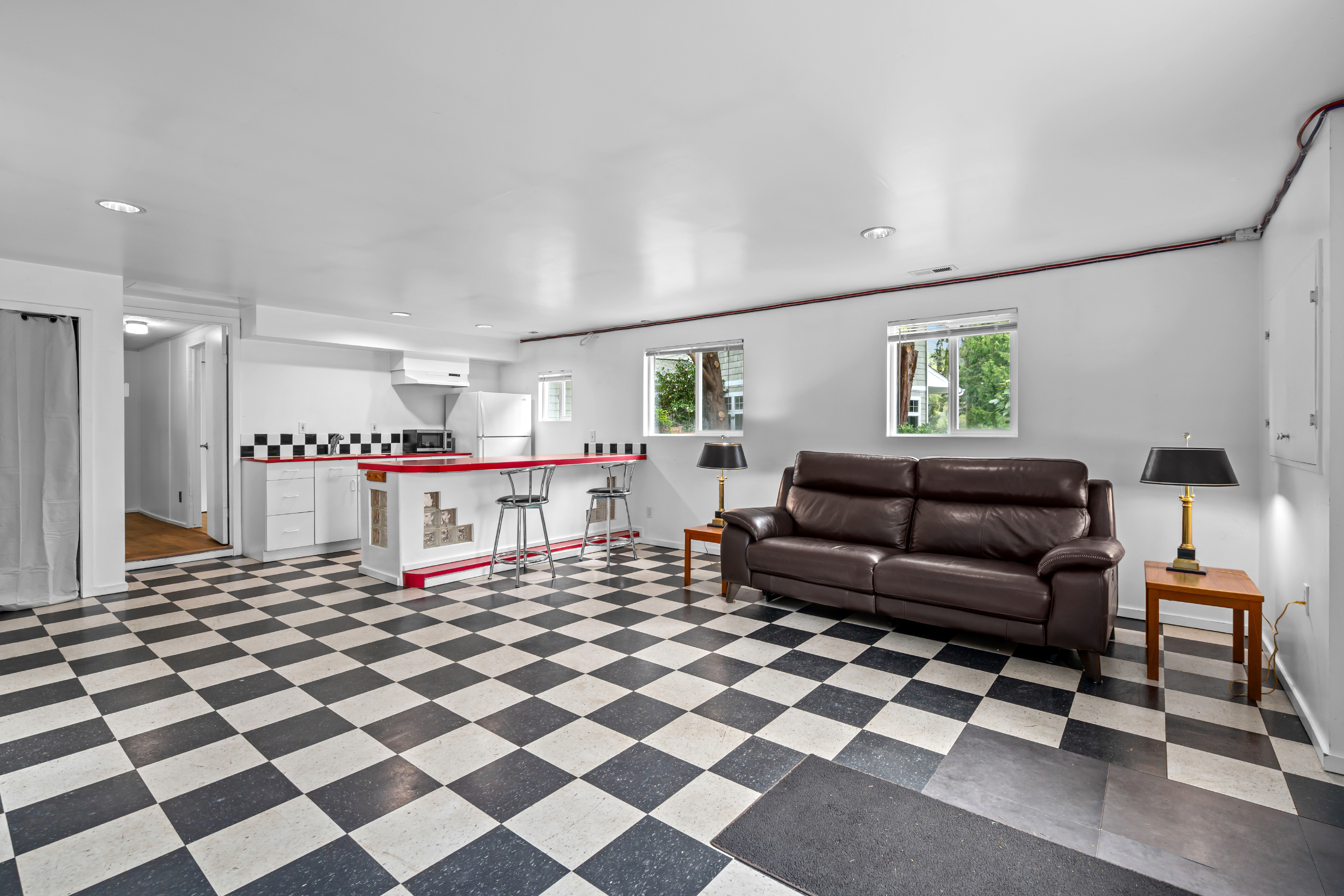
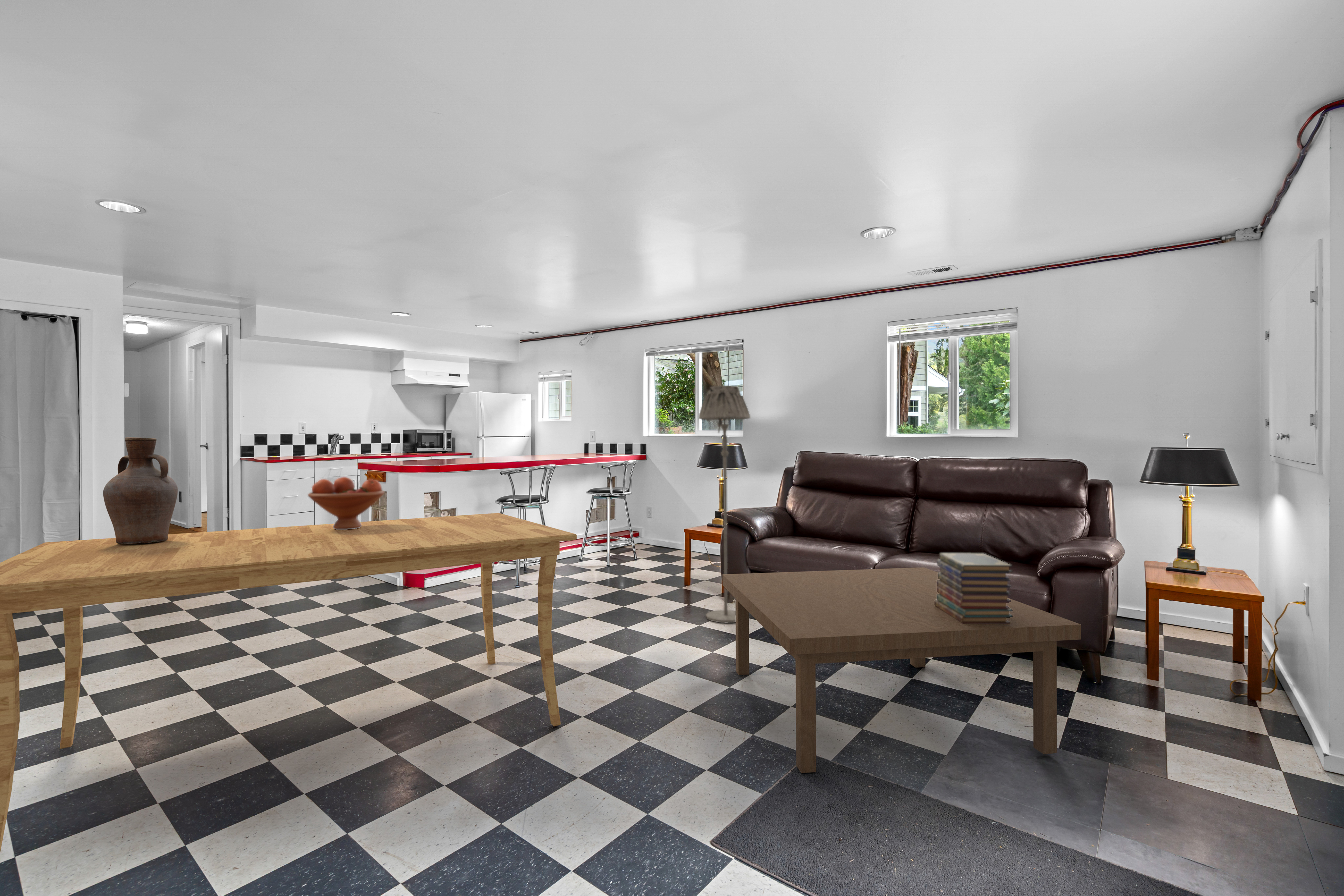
+ fruit bowl (347, 503)
+ dining table (314, 581)
+ coffee table (872, 651)
+ vase (141, 489)
+ floor lamp (725, 502)
+ book stack (973, 586)
